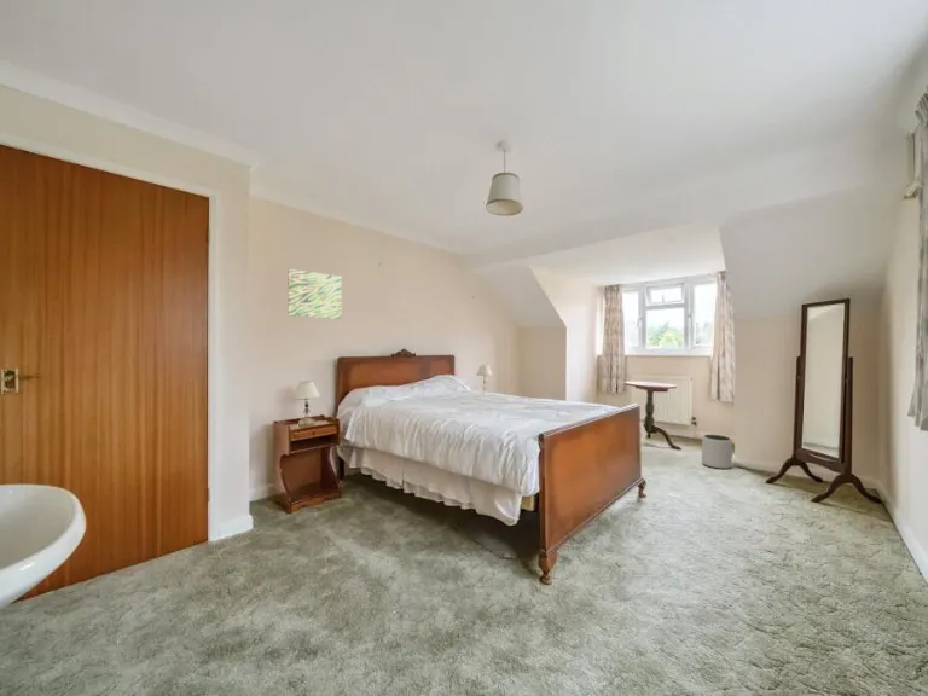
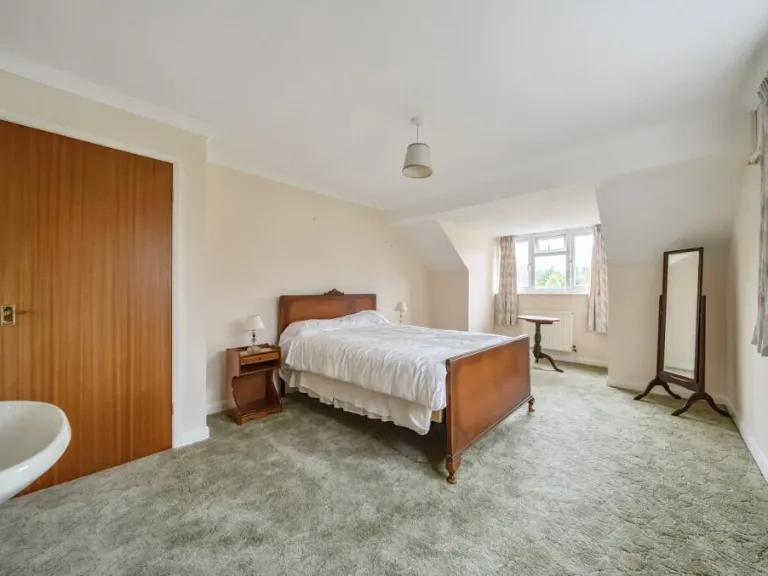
- plant pot (717, 451)
- wall art (315, 295)
